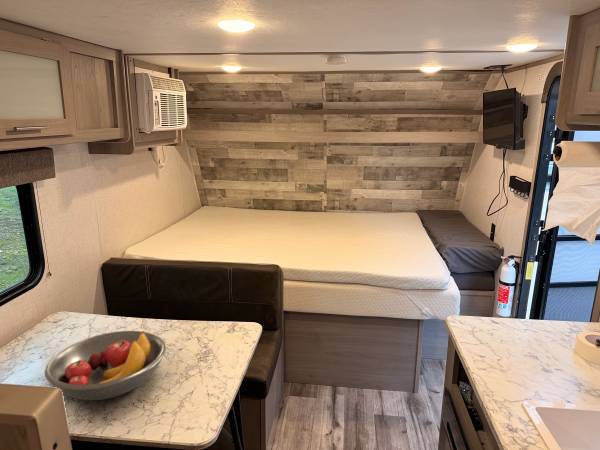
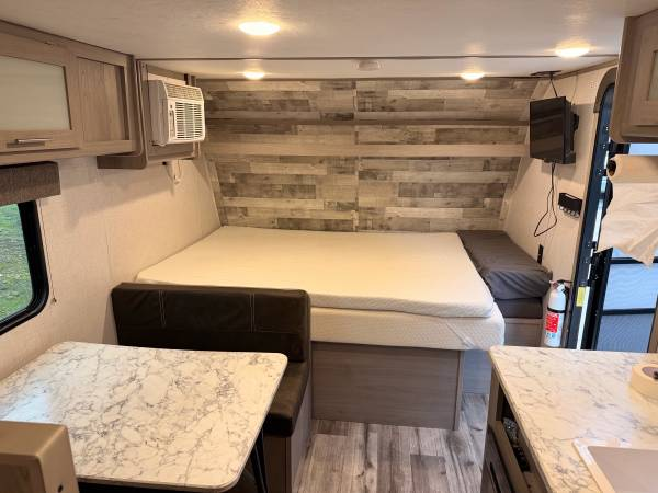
- fruit bowl (109, 365)
